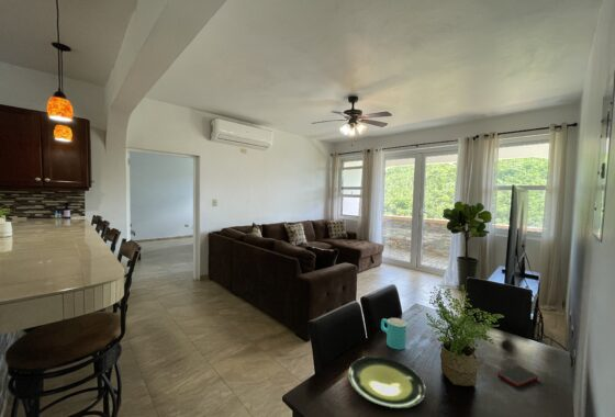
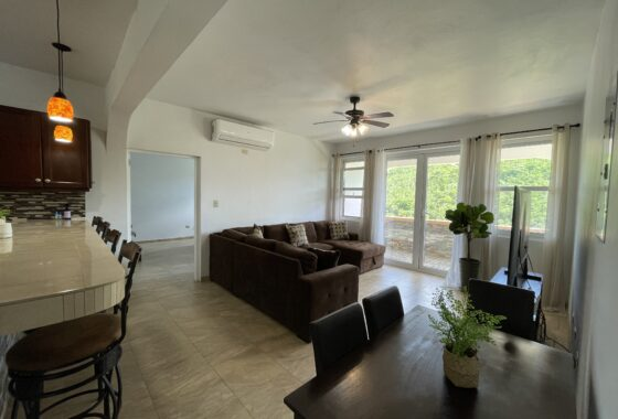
- cell phone (517, 375)
- cup (394, 331)
- plate (384, 381)
